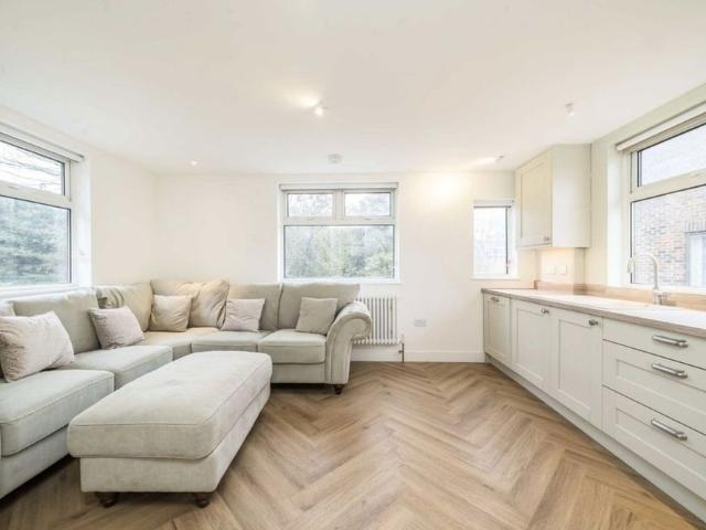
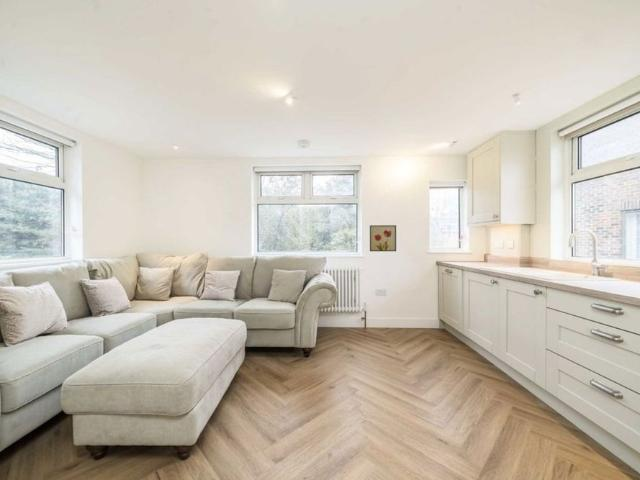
+ wall art (382, 238)
